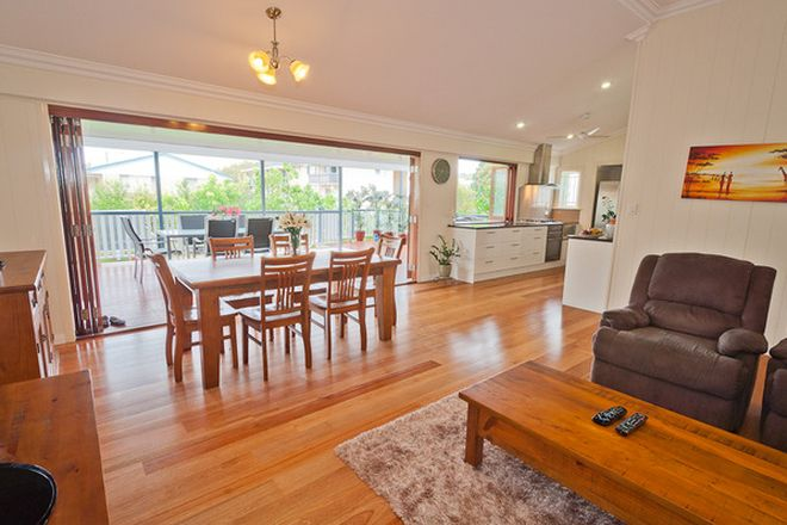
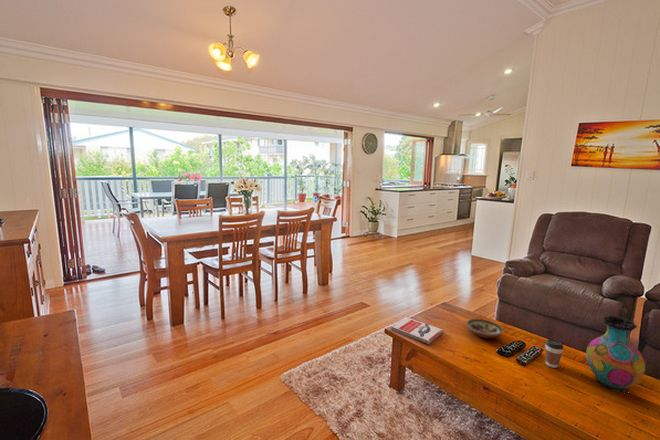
+ book (416, 329)
+ vase (615, 352)
+ coffee cup (553, 353)
+ decorative bowl (483, 330)
